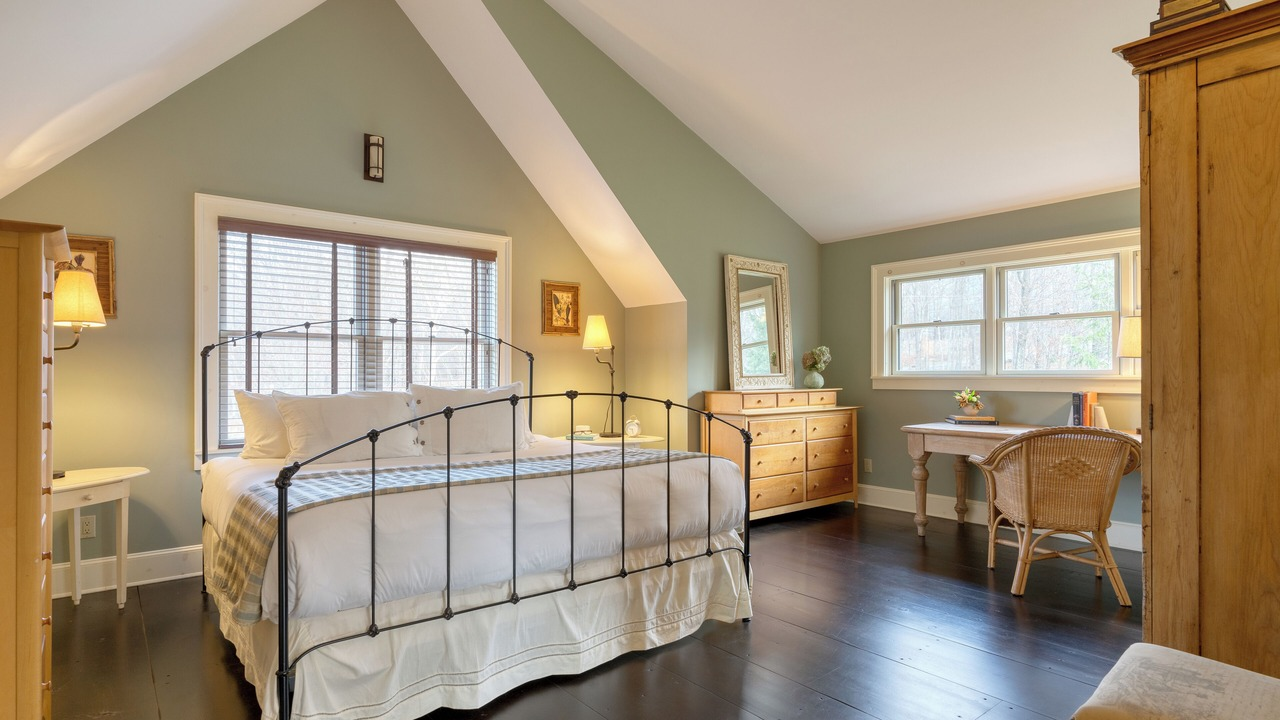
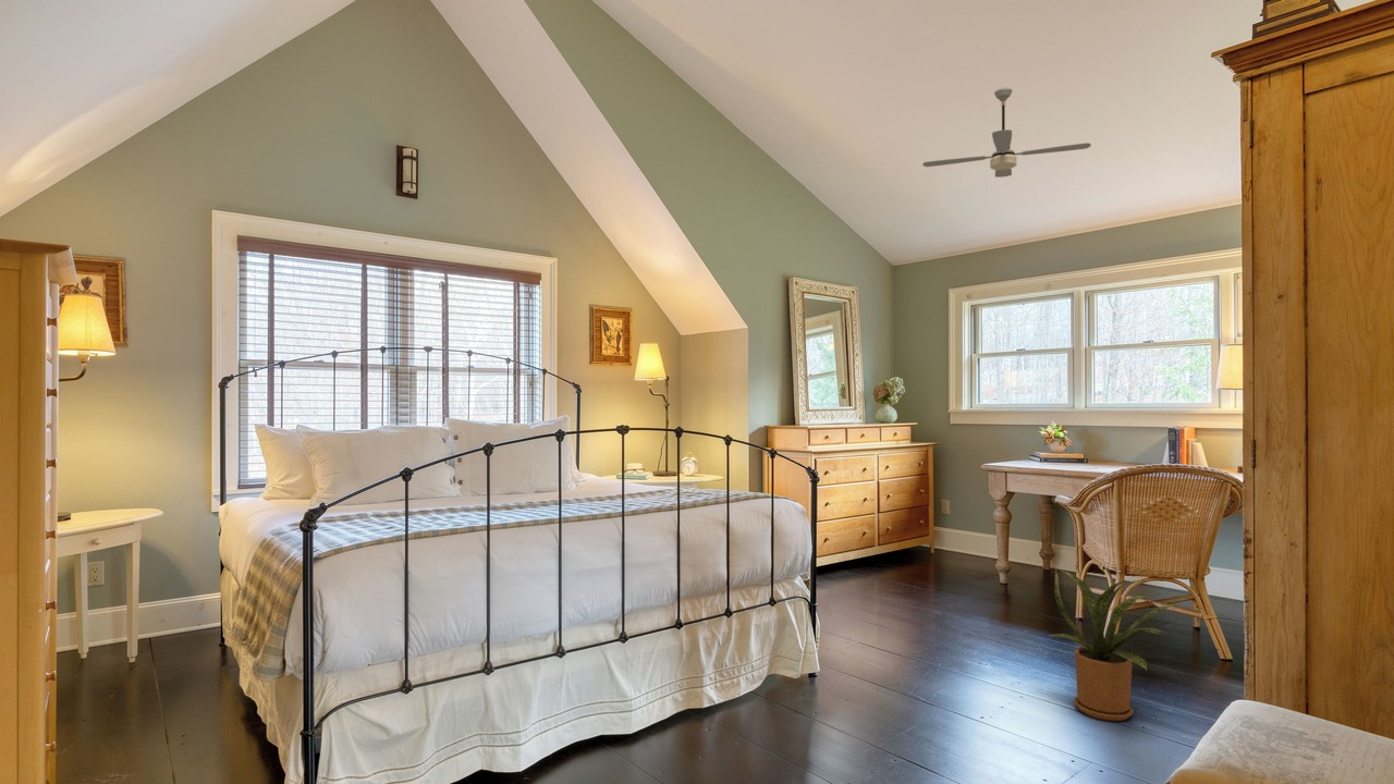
+ ceiling fan (1003, 130)
+ house plant (1111, 639)
